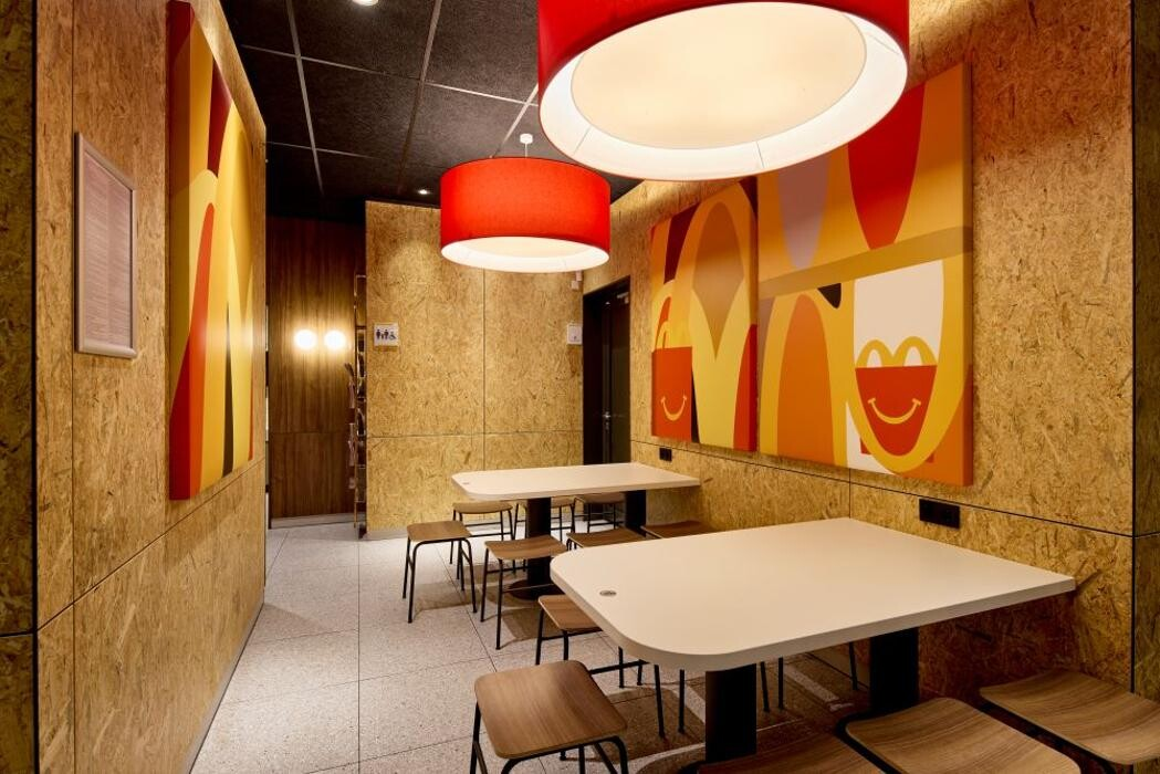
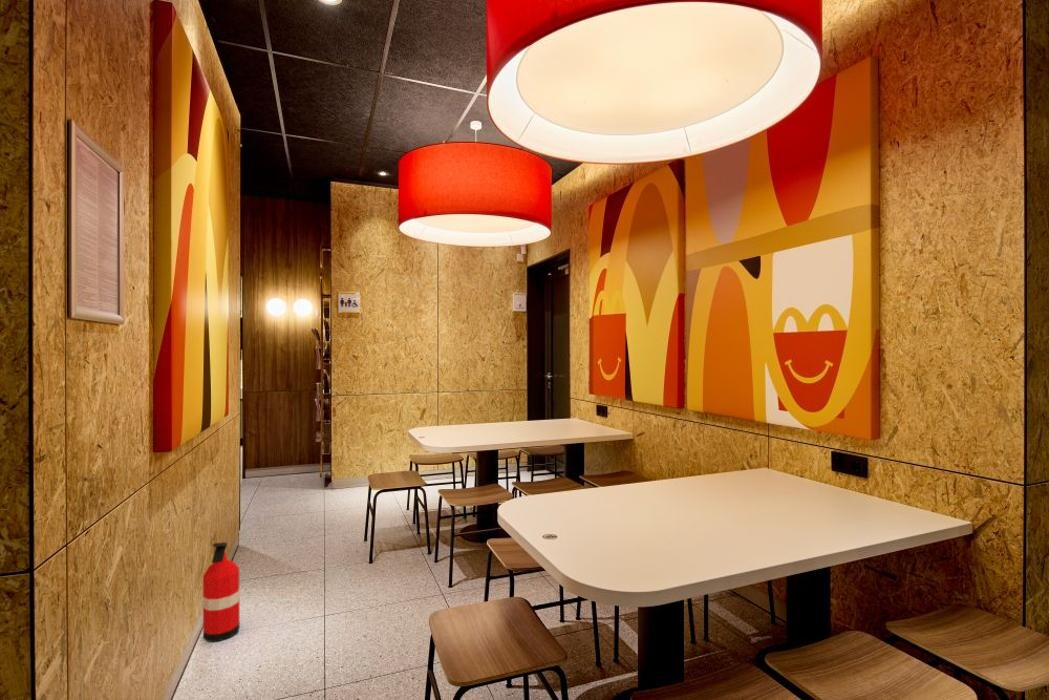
+ fire extinguisher (221, 586)
